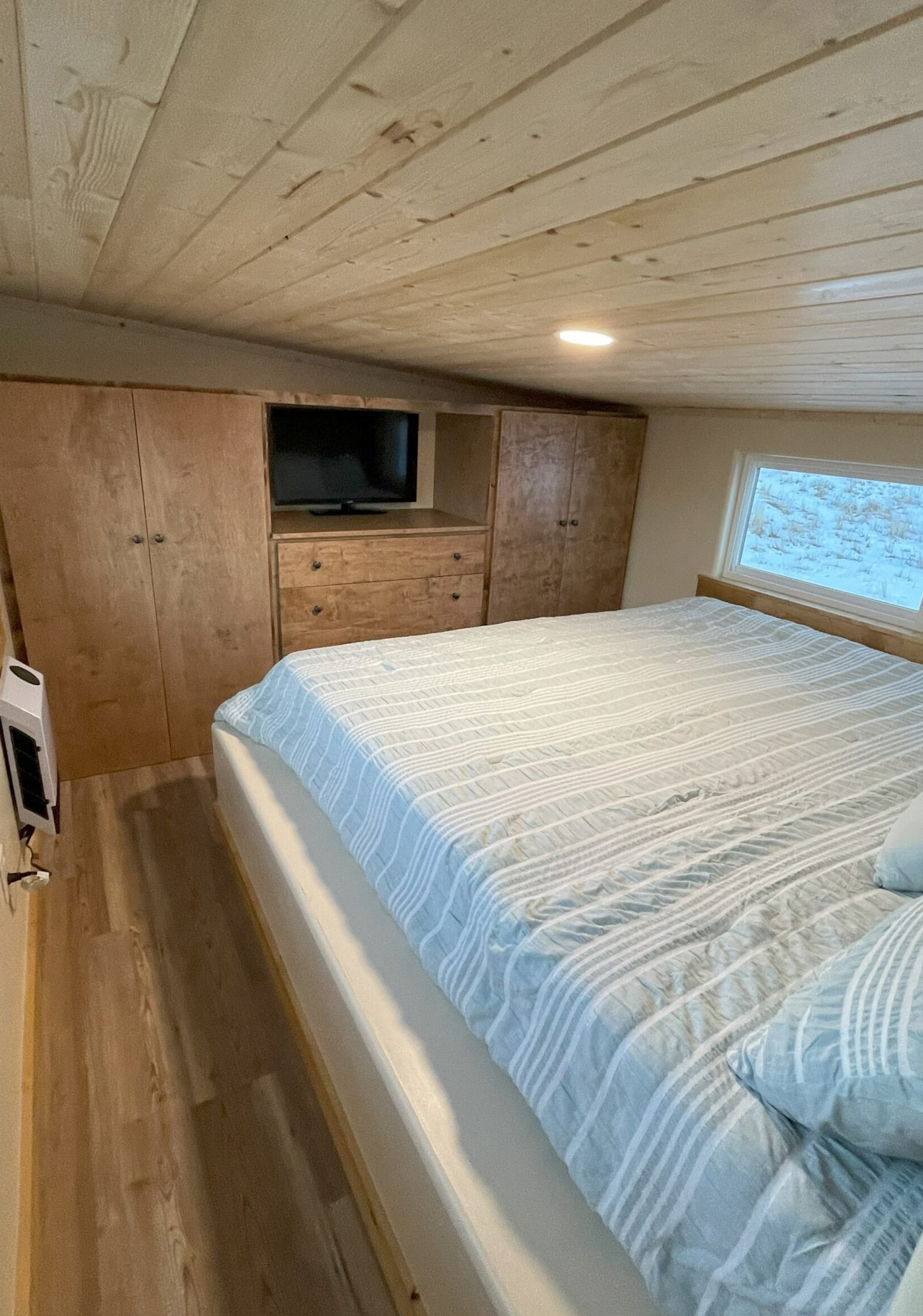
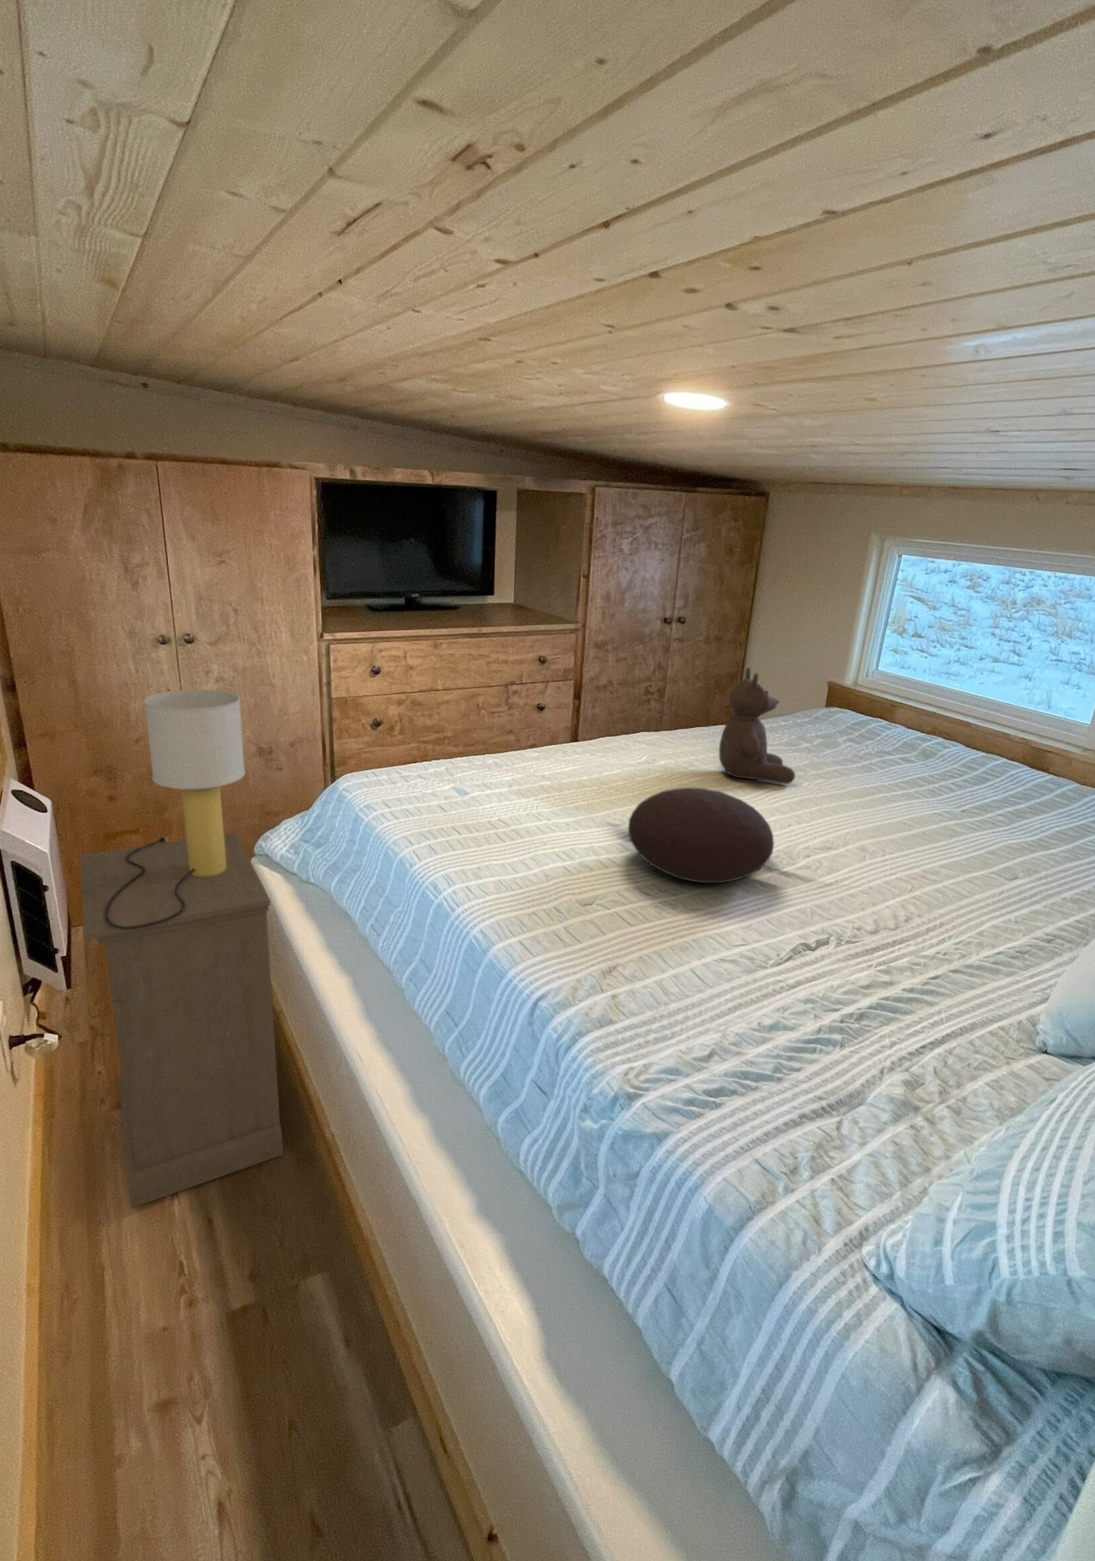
+ table lamp (164, 786)
+ teddy bear (760, 725)
+ nightstand (185, 1009)
+ cushion (699, 833)
